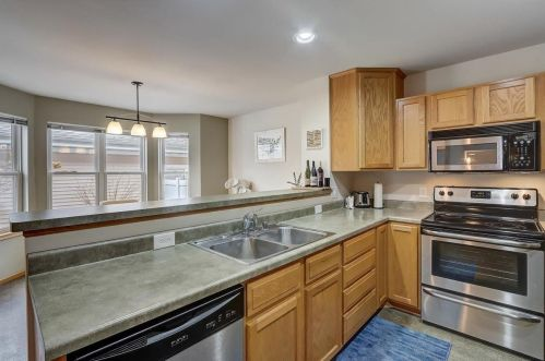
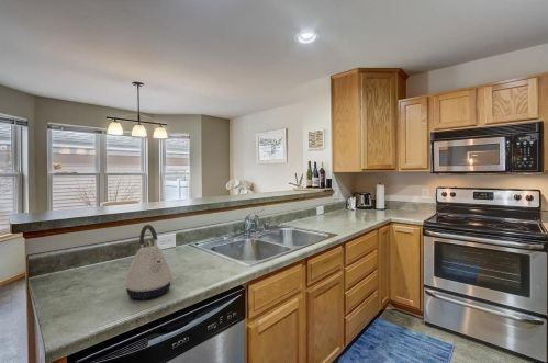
+ kettle (149, 259)
